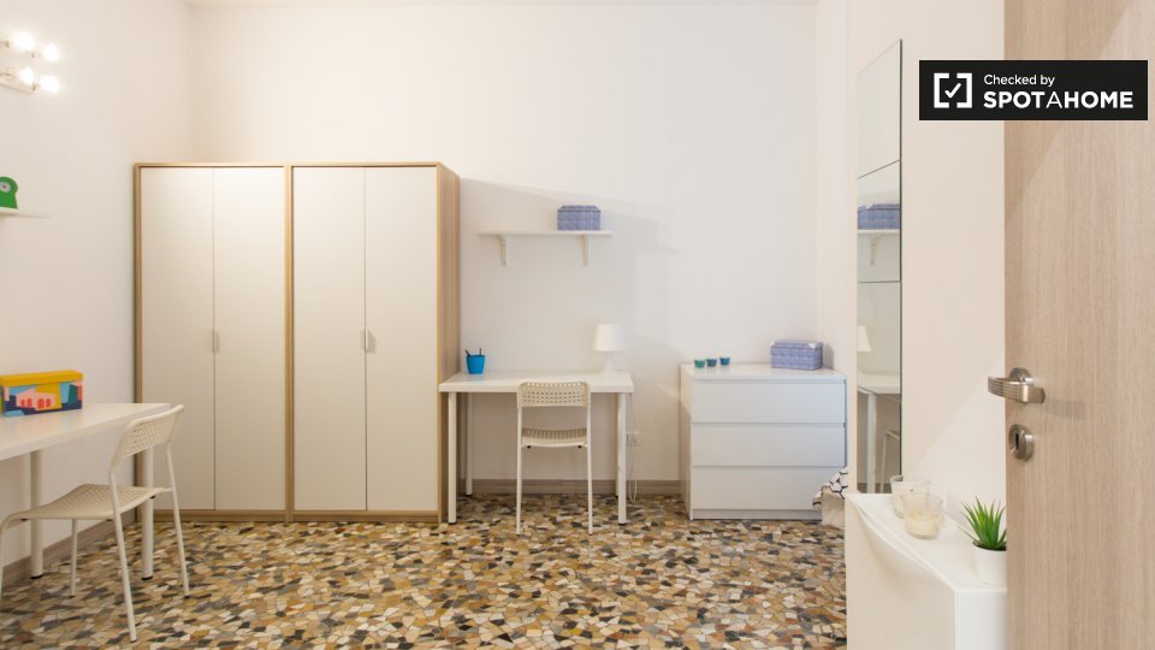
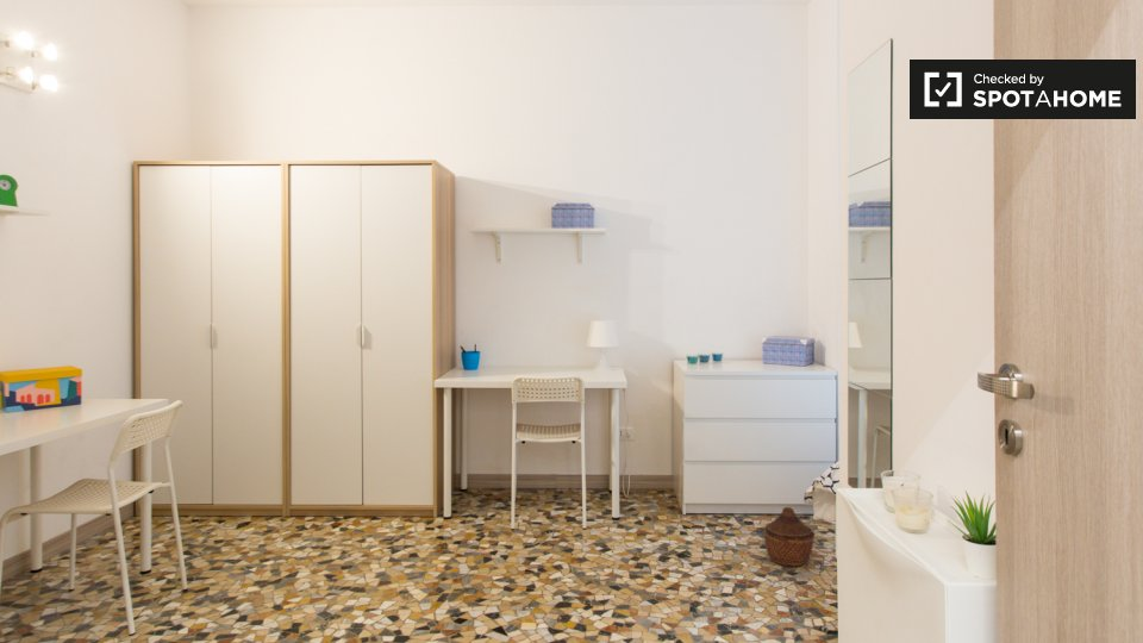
+ woven basket (788, 533)
